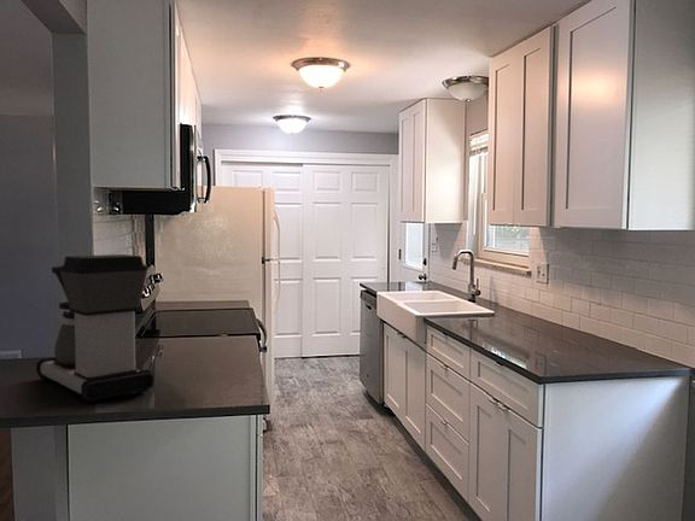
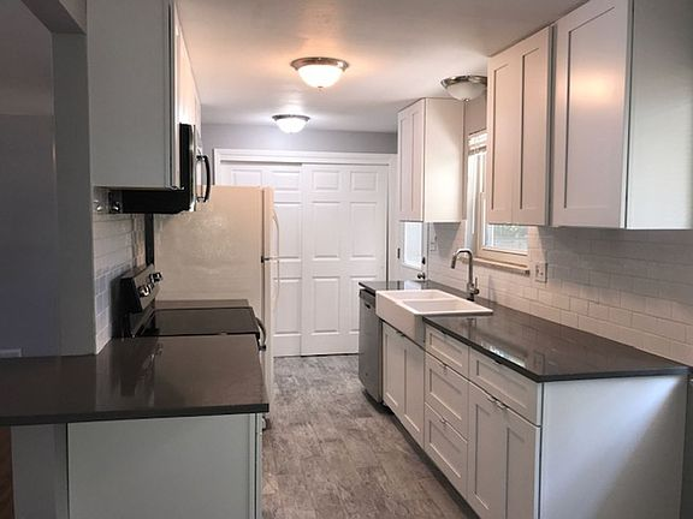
- coffee maker (90, 320)
